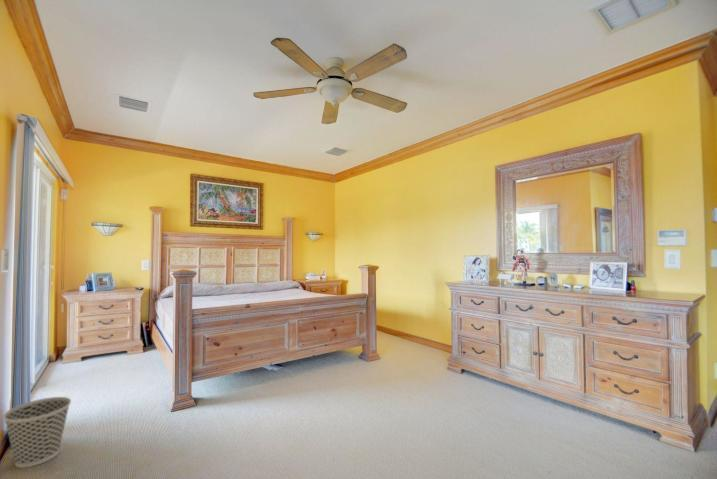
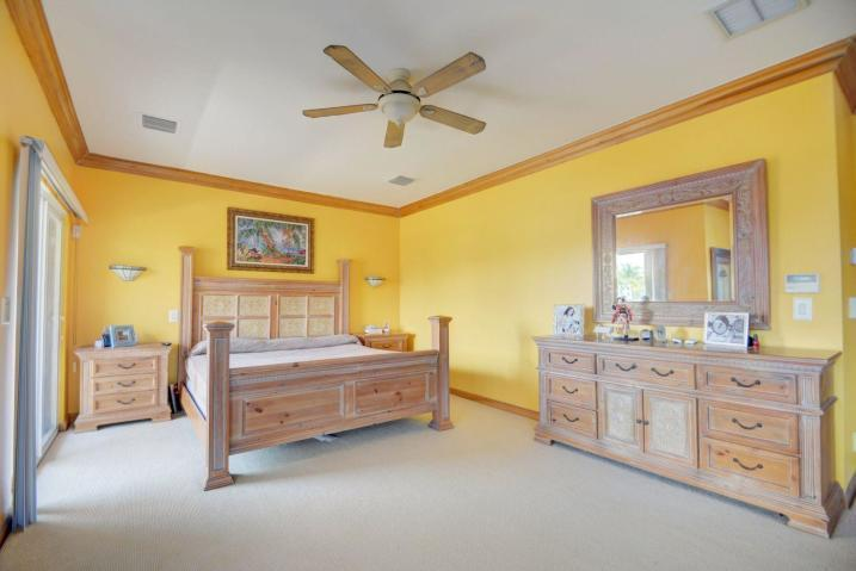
- wastebasket (38, 432)
